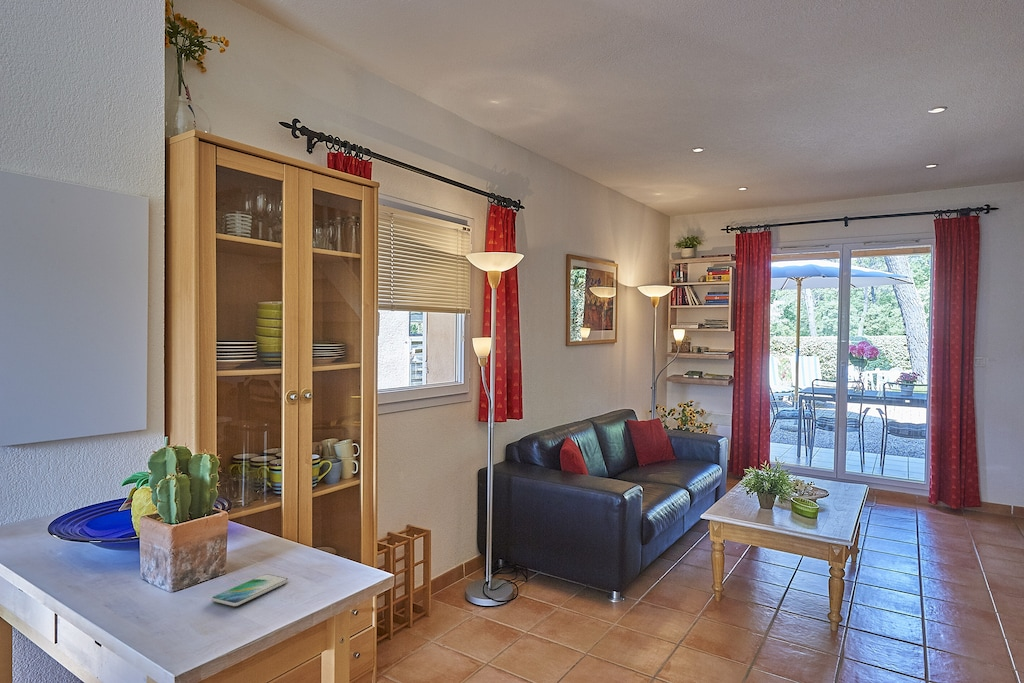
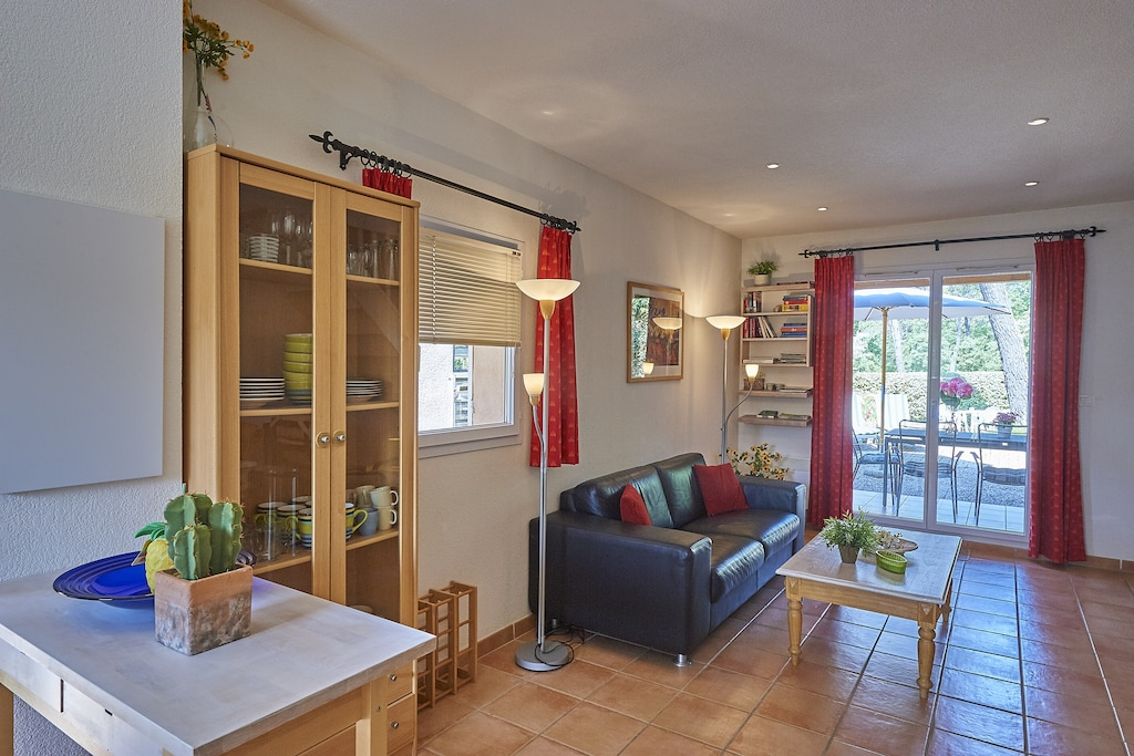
- smartphone (251, 589)
